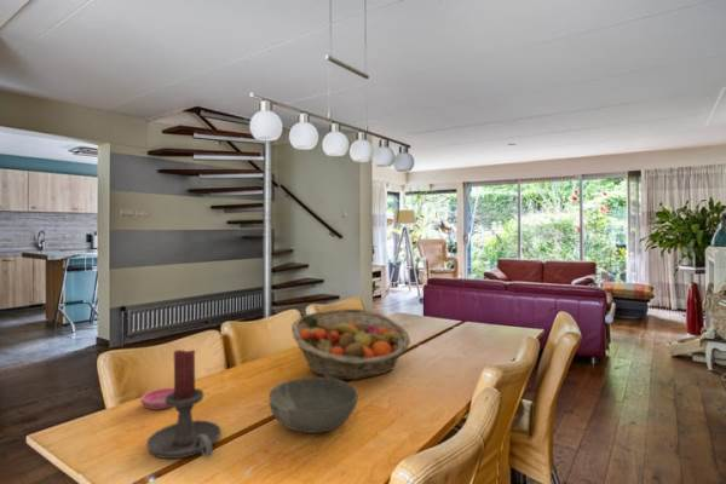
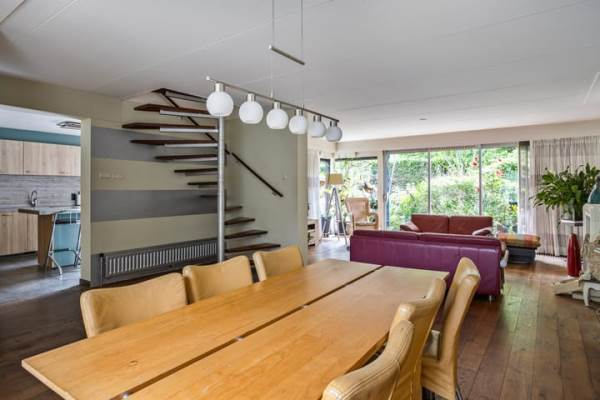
- fruit basket (351, 341)
- candle holder (189, 398)
- bowl (313, 407)
- saucer (162, 398)
